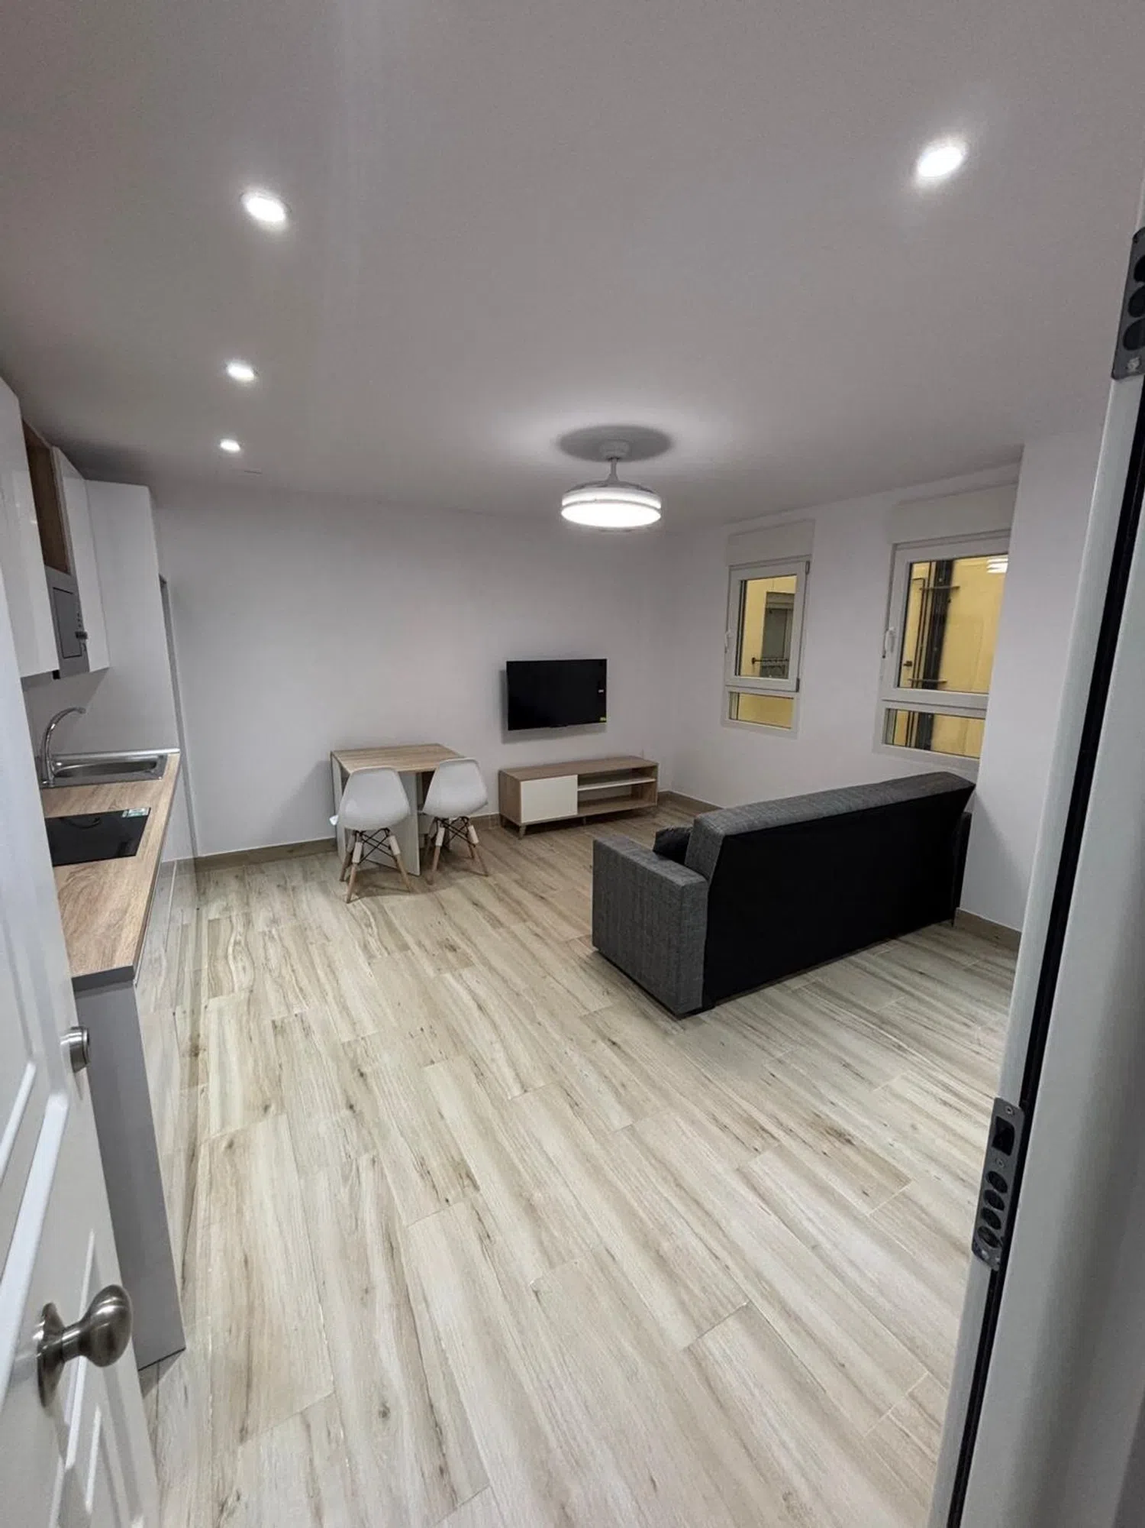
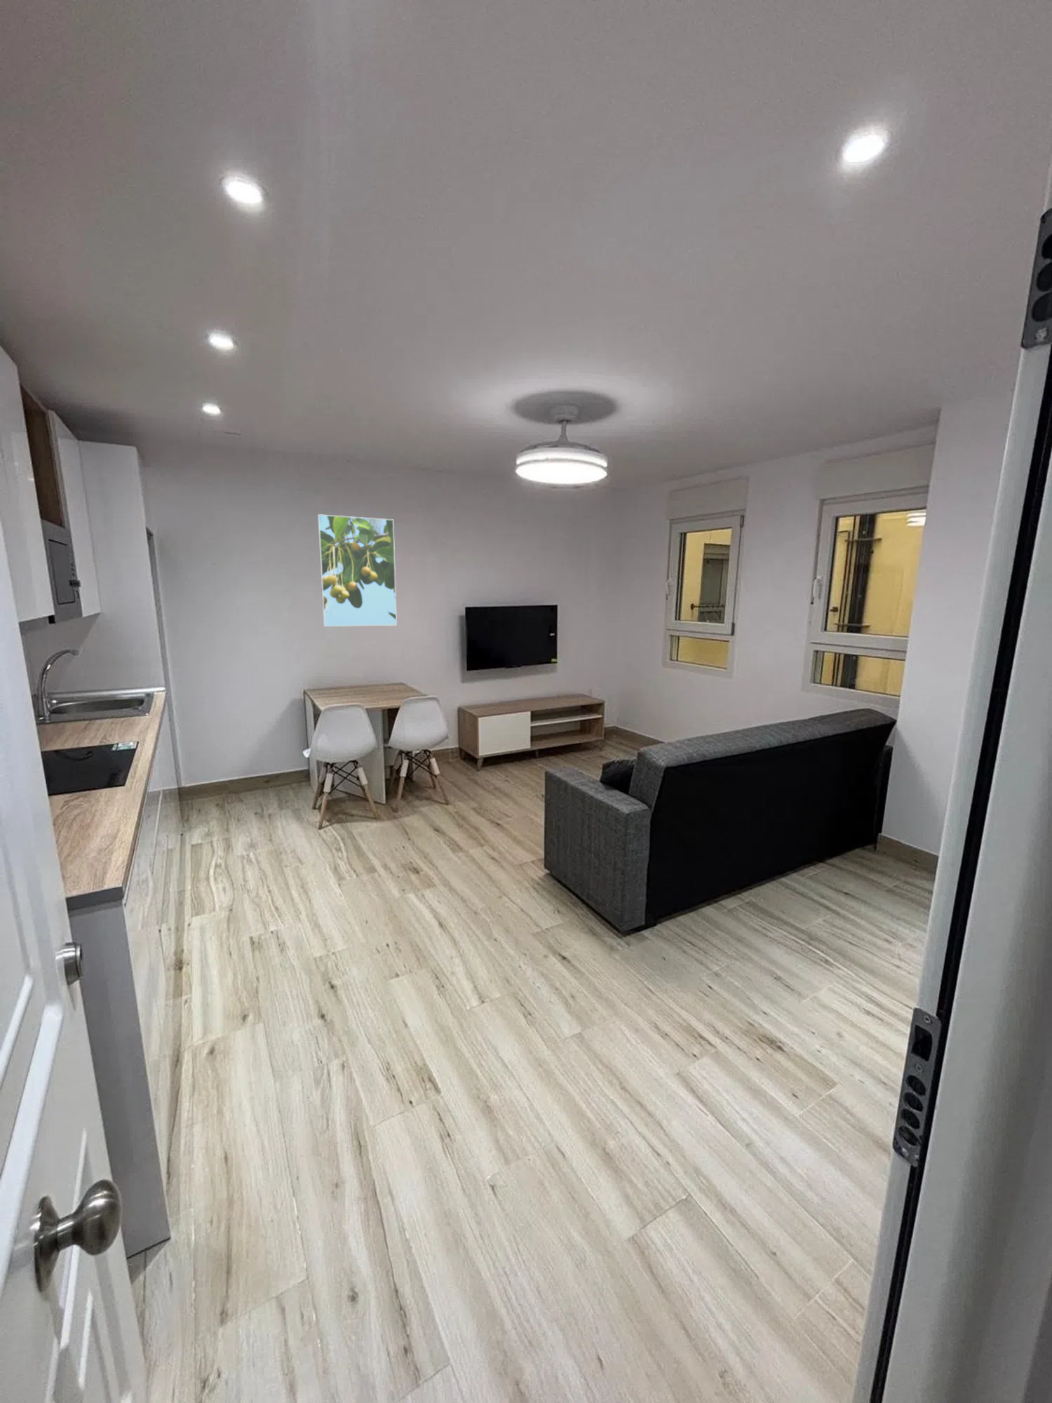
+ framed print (358, 572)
